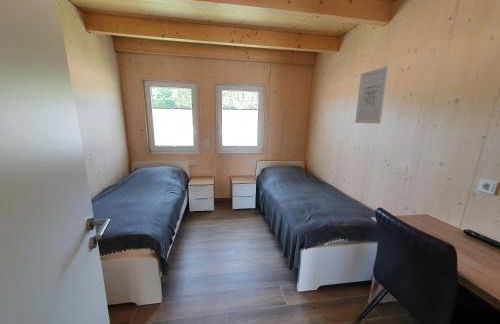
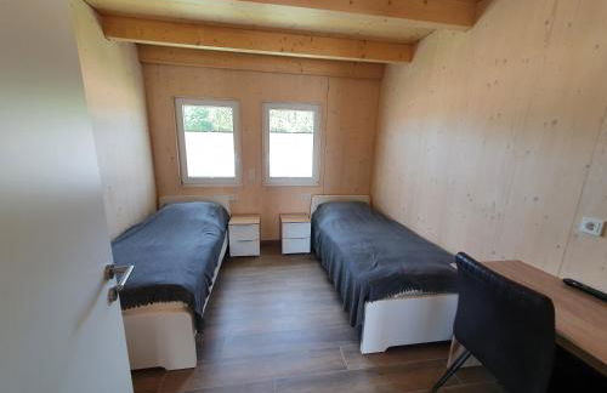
- wall art (370, 97)
